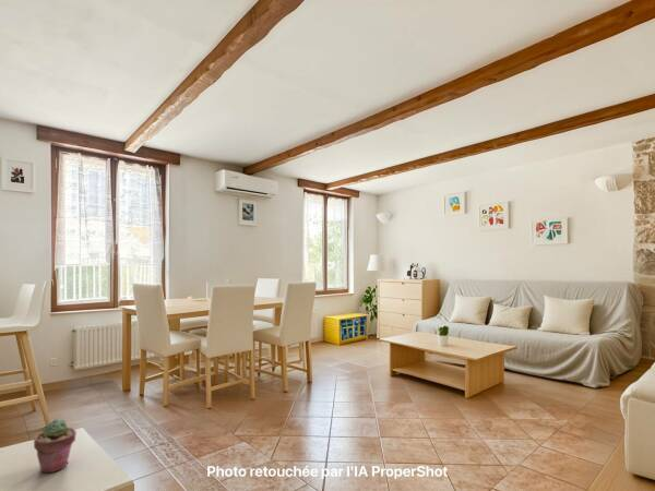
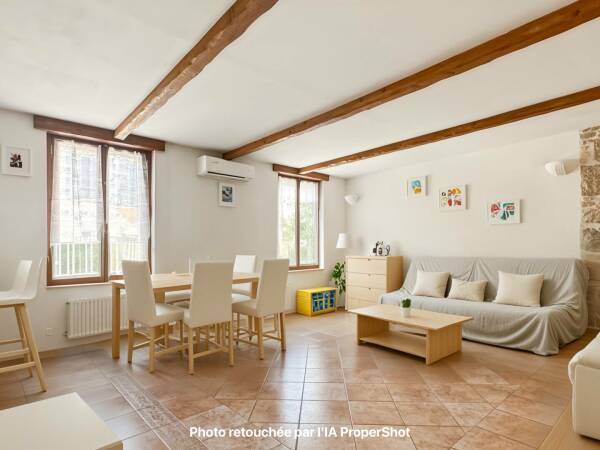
- potted succulent (55, 443)
